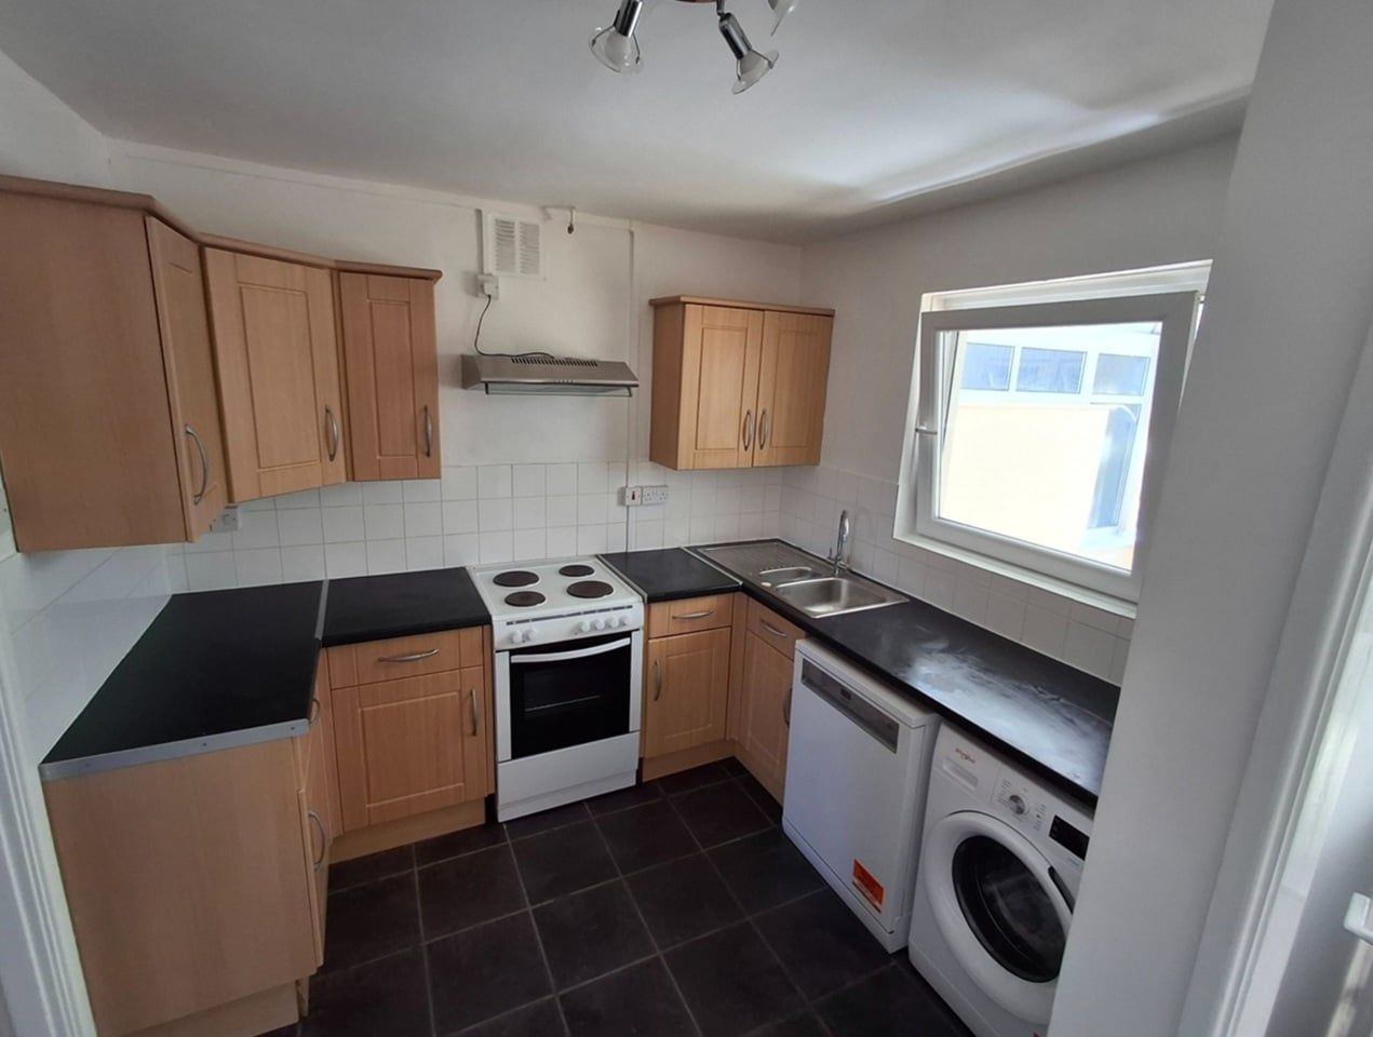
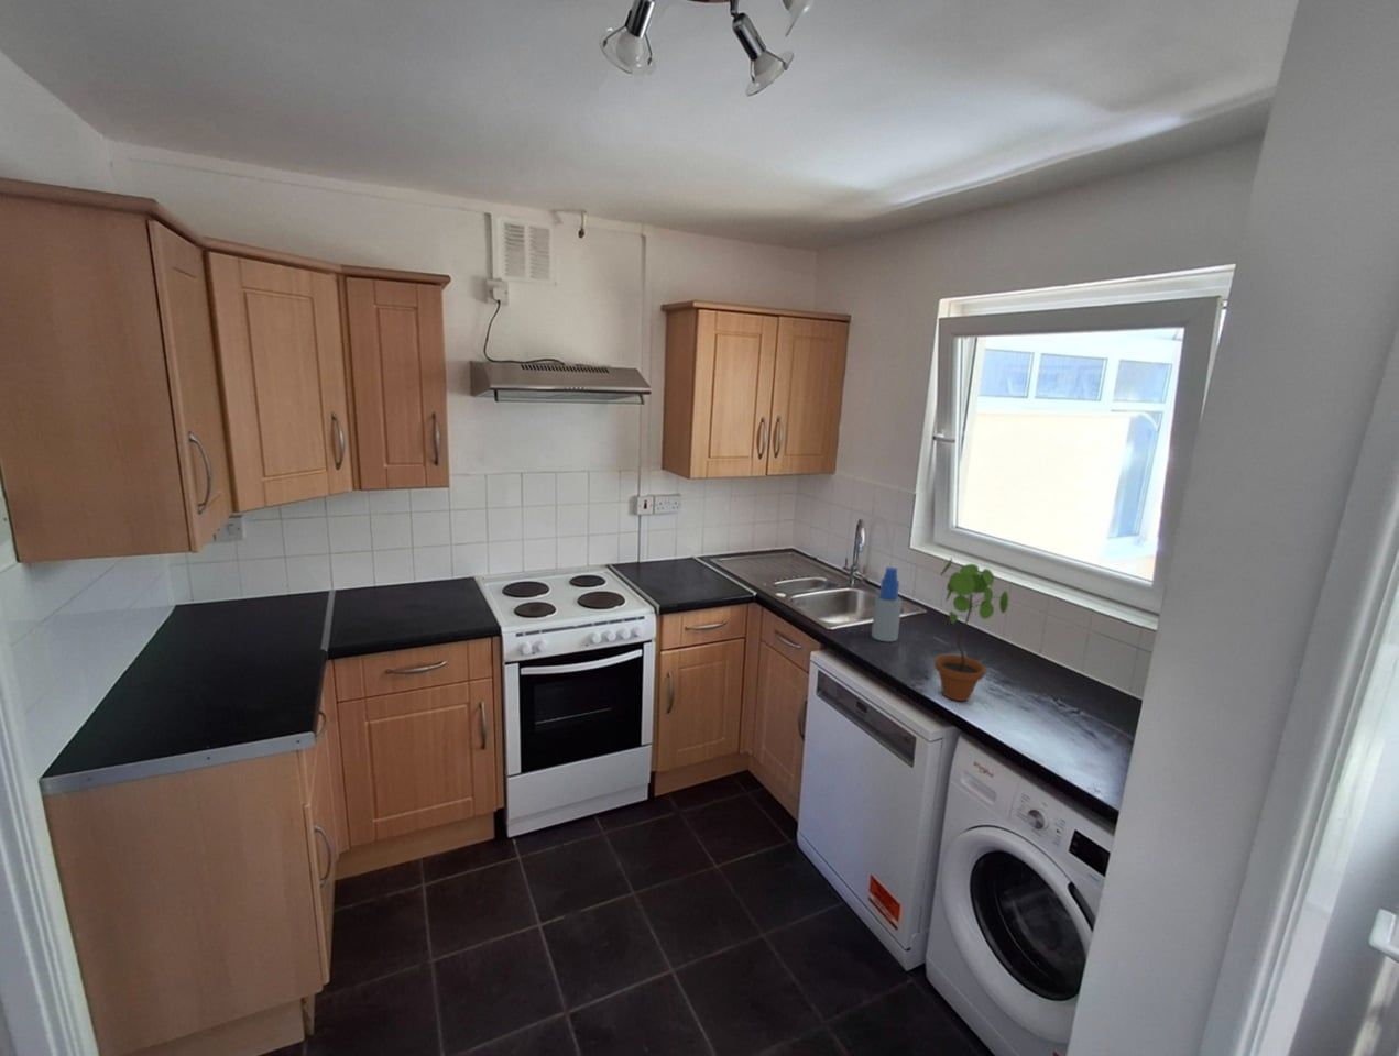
+ potted plant (963, 628)
+ spray bottle (888, 602)
